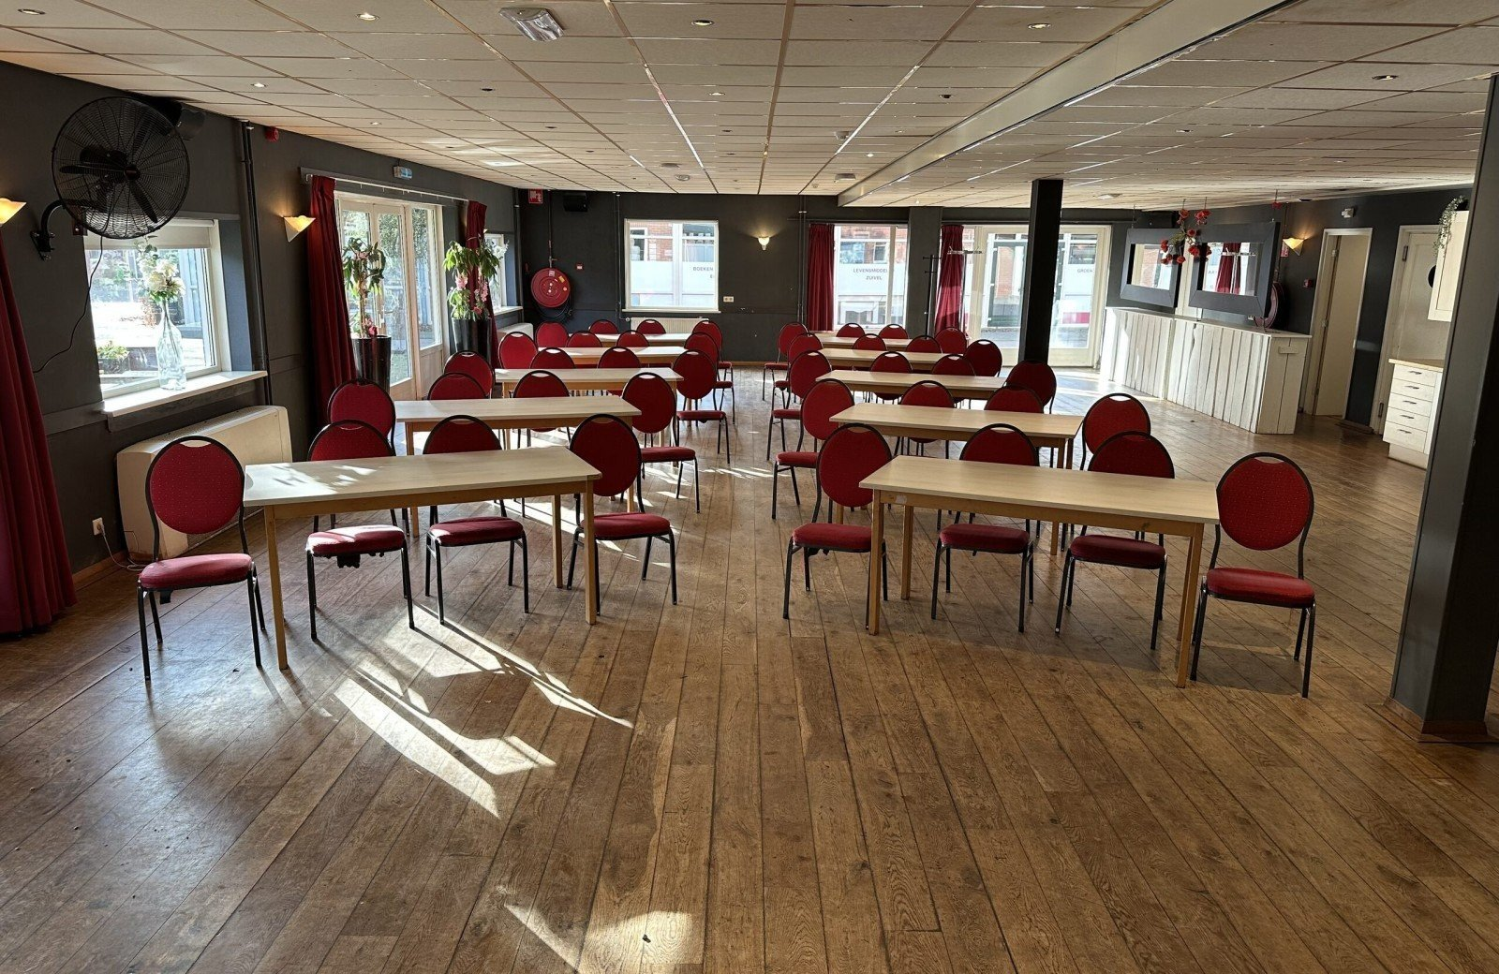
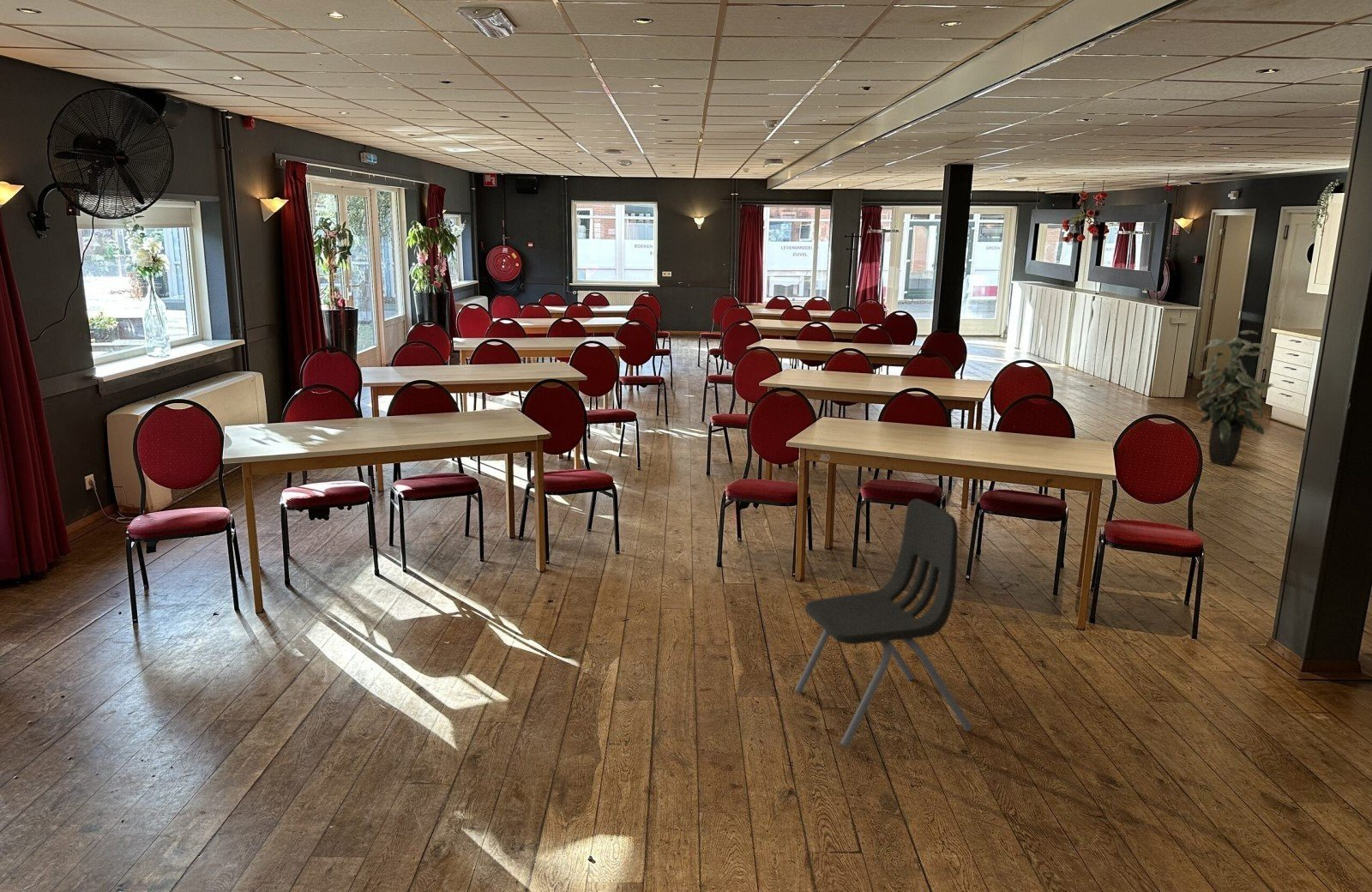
+ indoor plant (1233, 399)
+ dining chair (885, 612)
